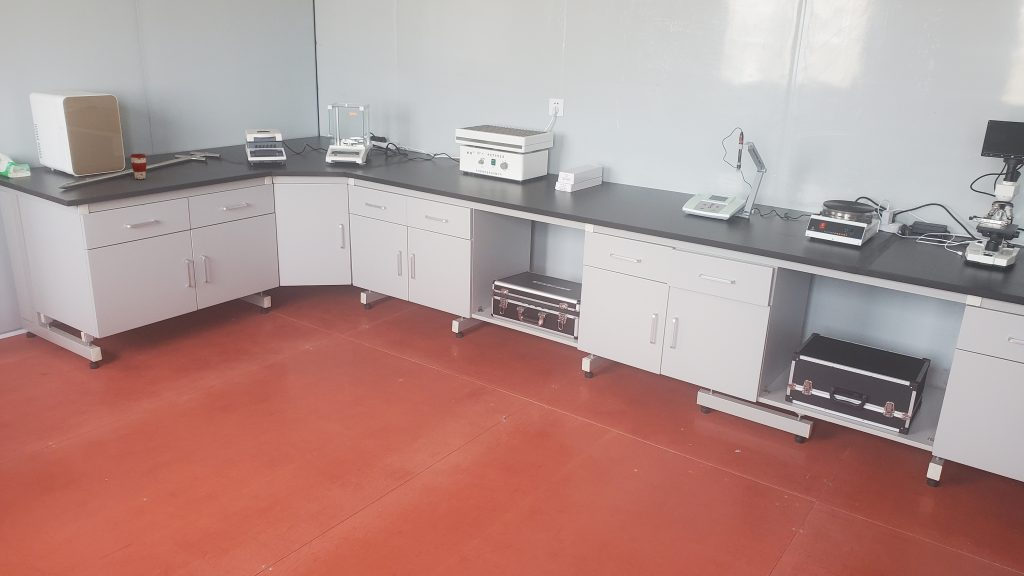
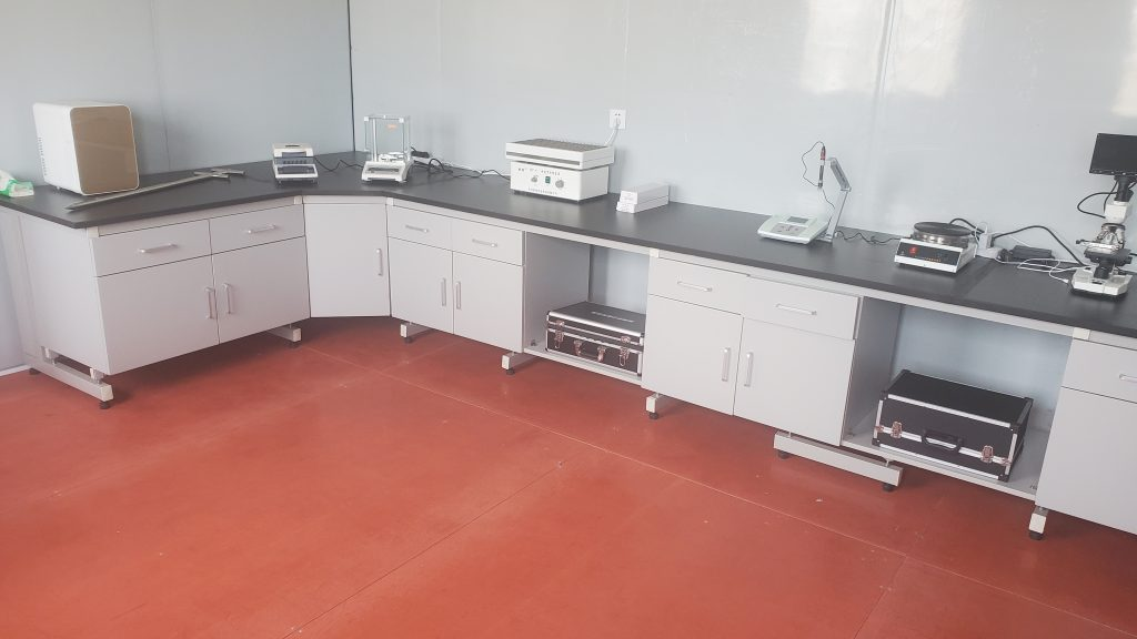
- coffee cup (139, 166)
